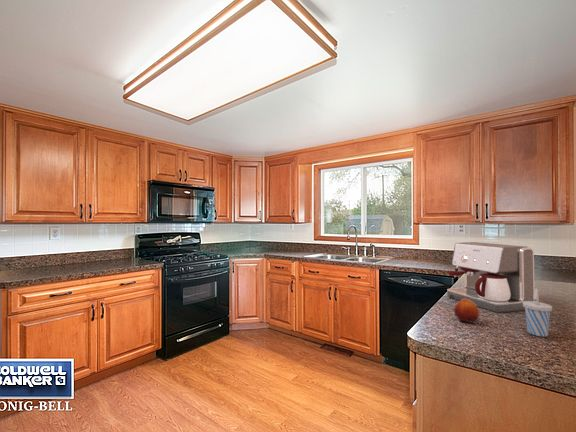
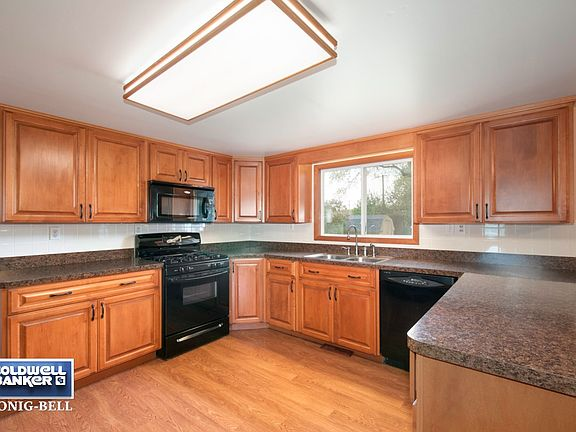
- cup (537, 311)
- fruit (466, 310)
- coffee maker (487, 273)
